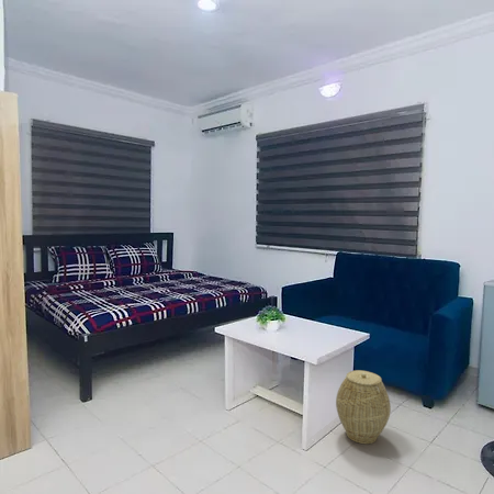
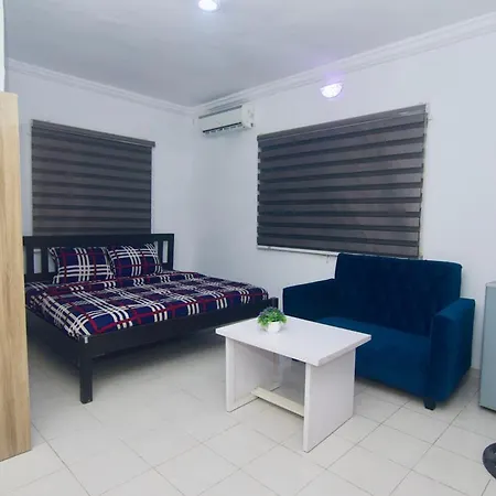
- woven basket (362, 404)
